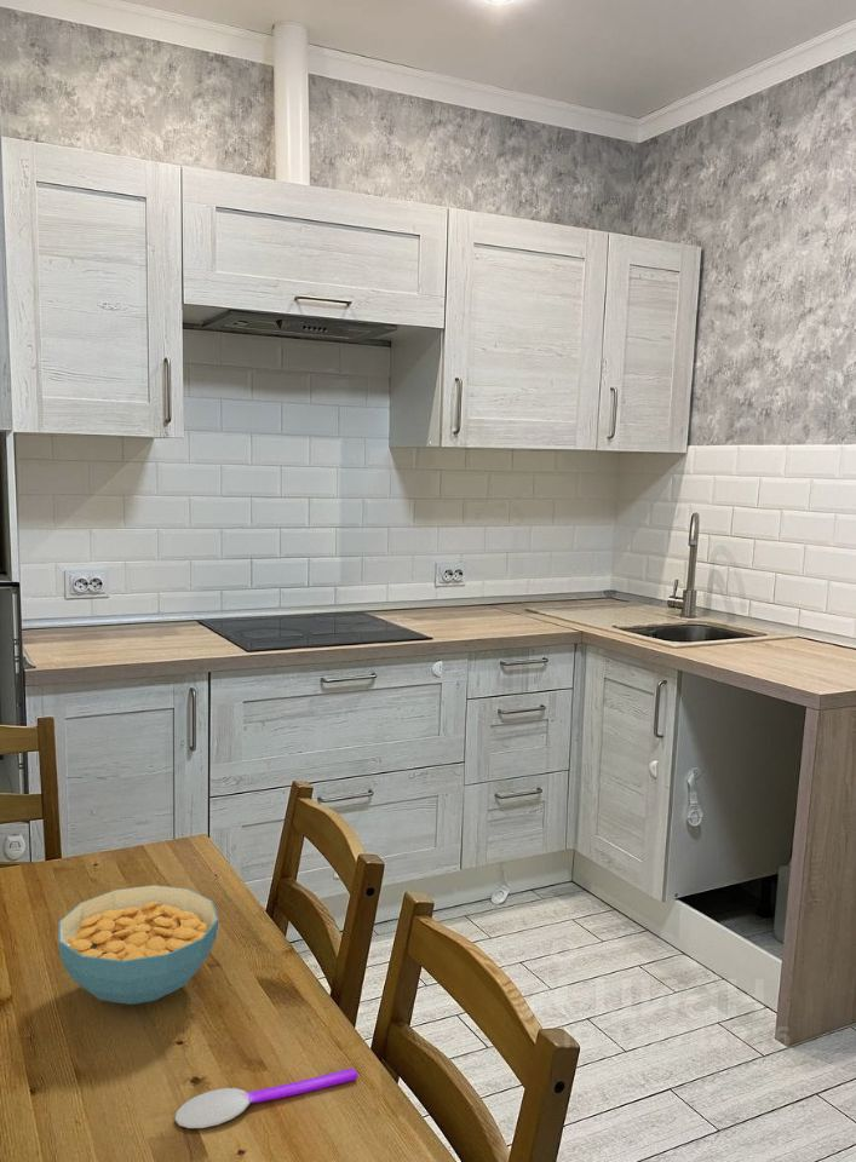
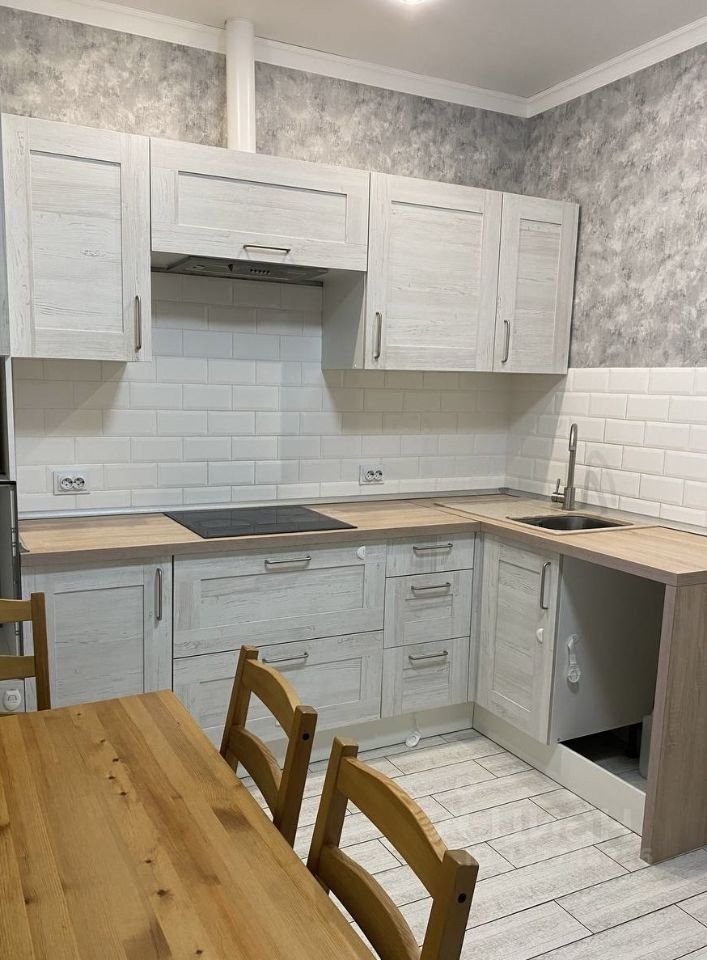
- cereal bowl (139, 955)
- spoon (269, 1092)
